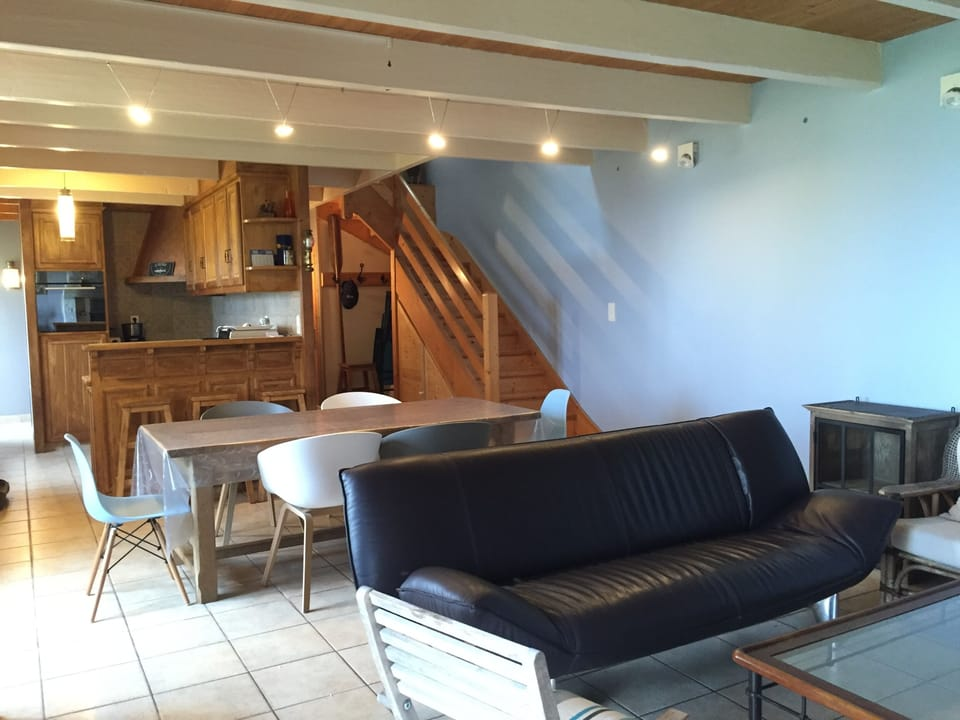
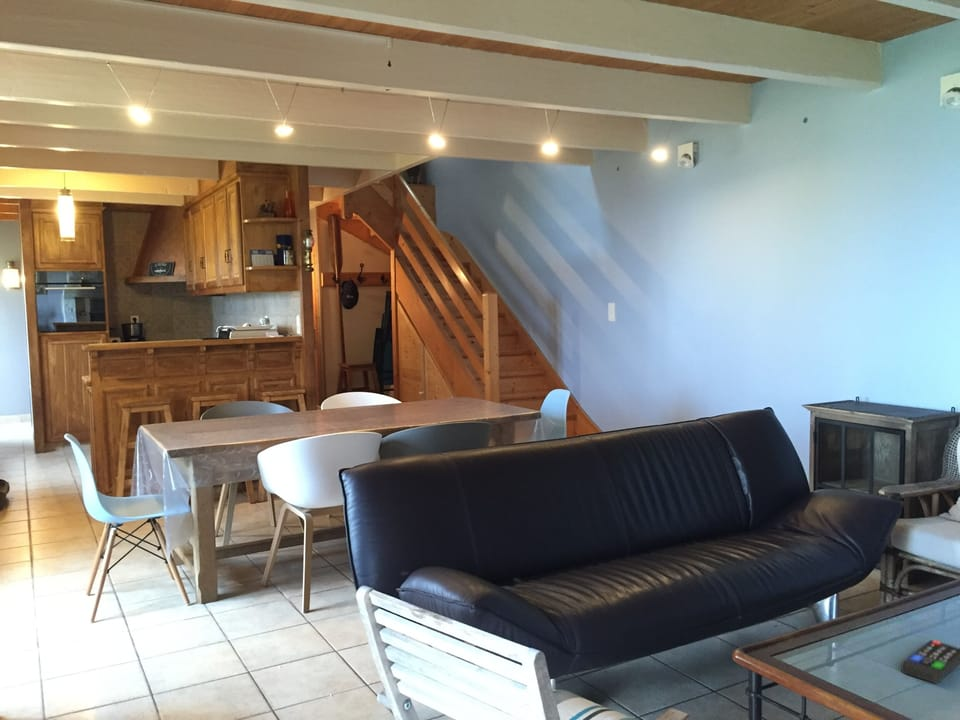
+ remote control (933, 660)
